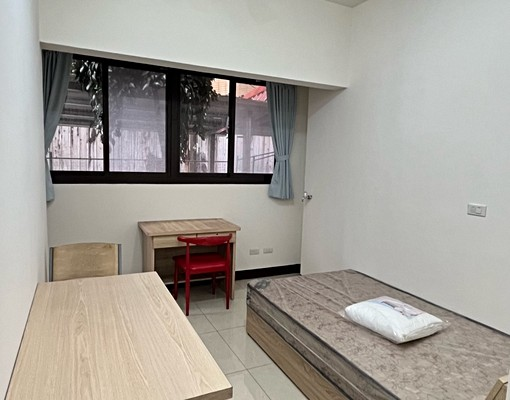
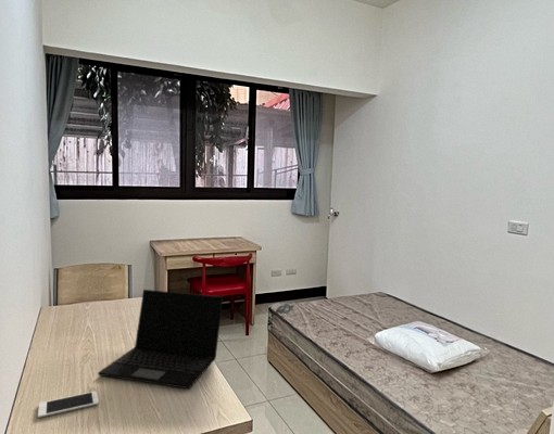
+ laptop (164, 333)
+ cell phone (68, 404)
